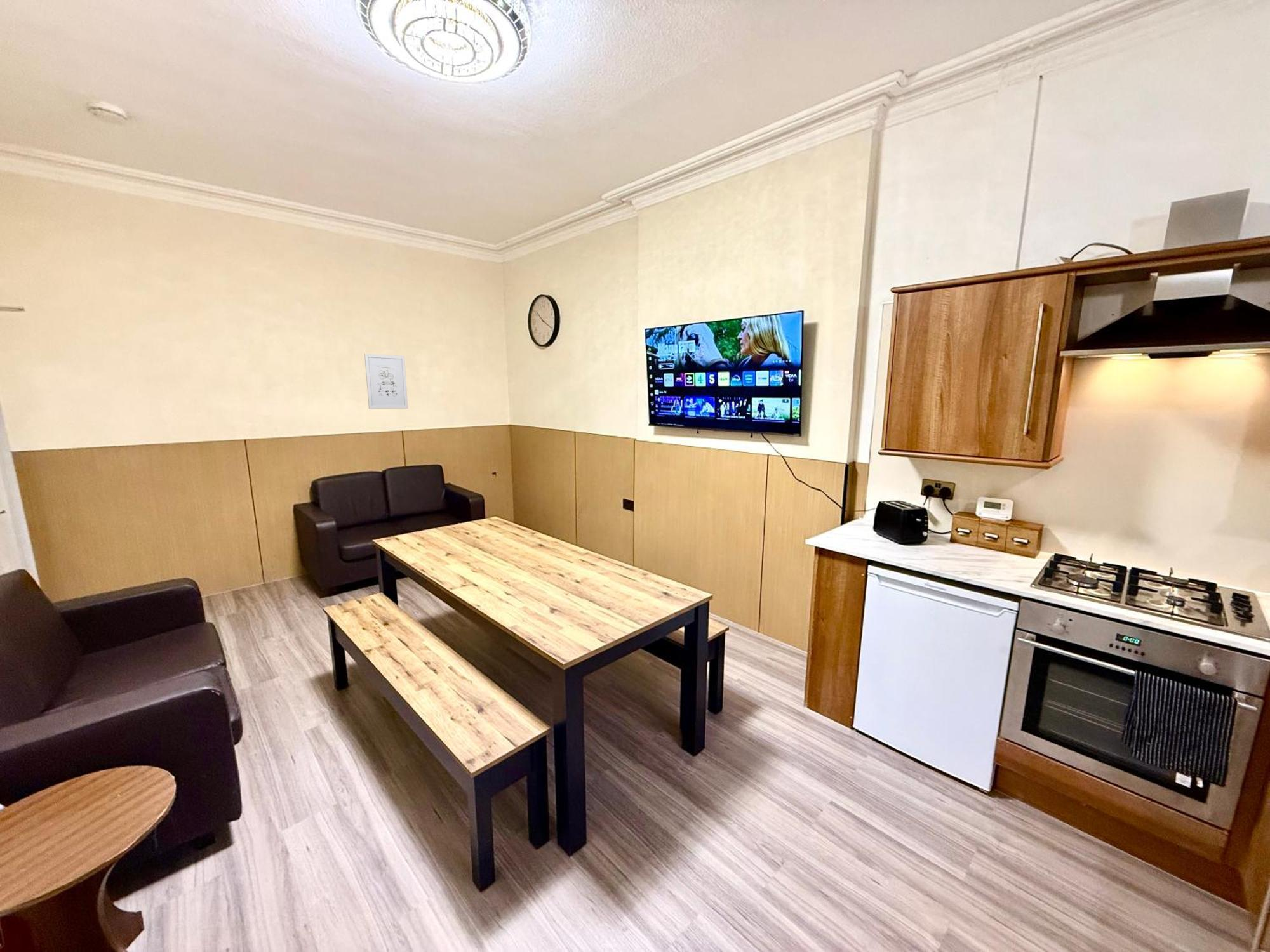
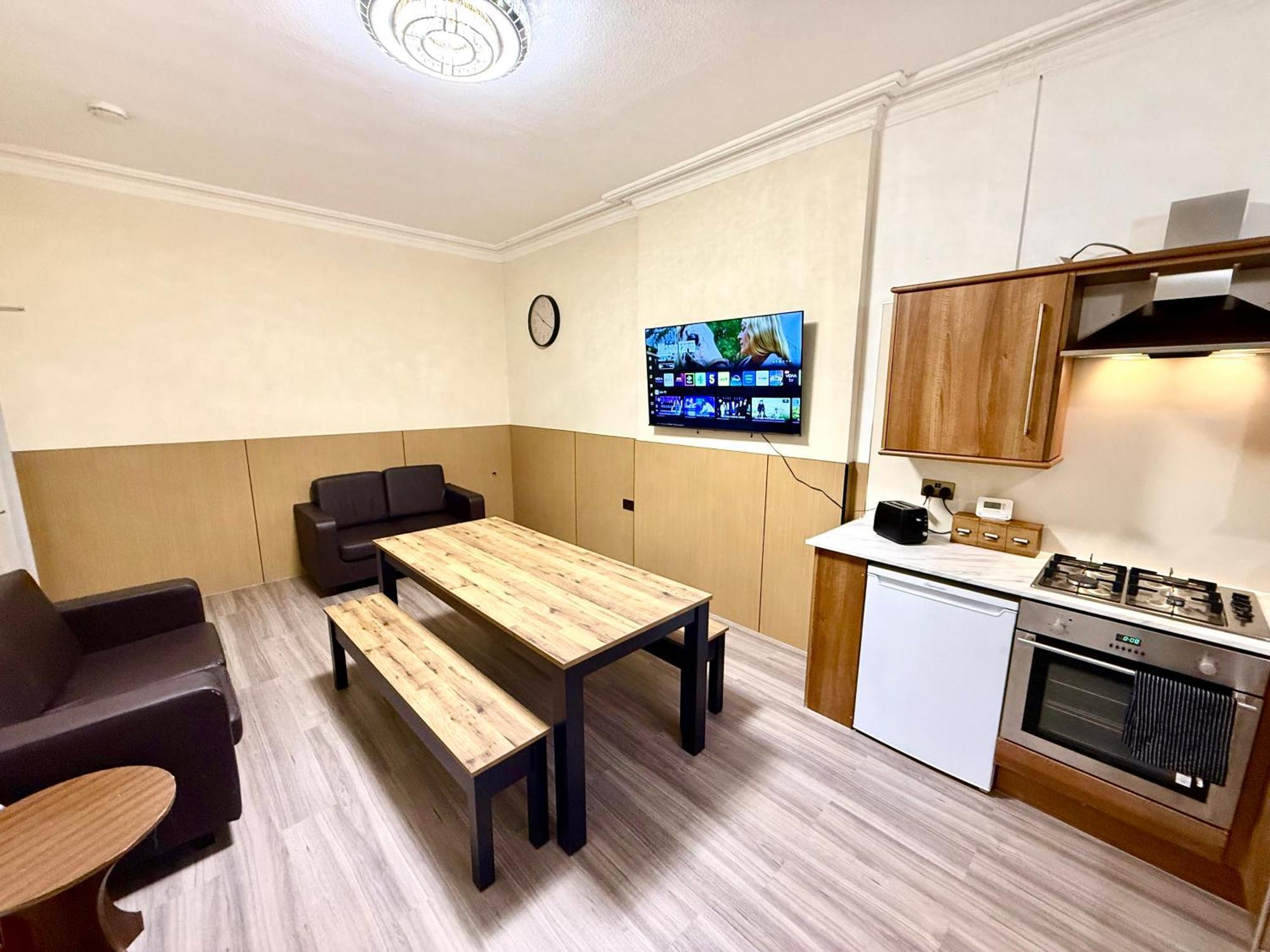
- wall art (387, 382)
